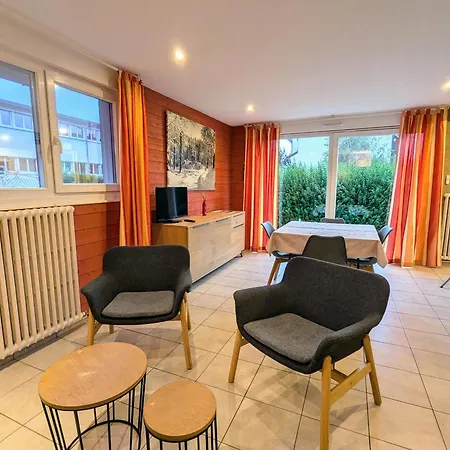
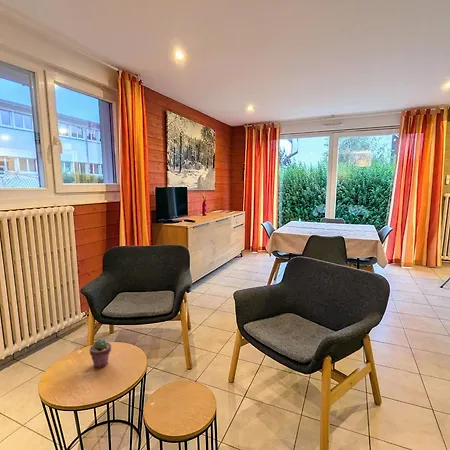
+ potted succulent (100, 351)
